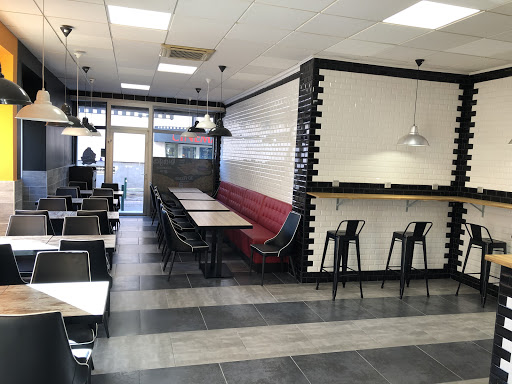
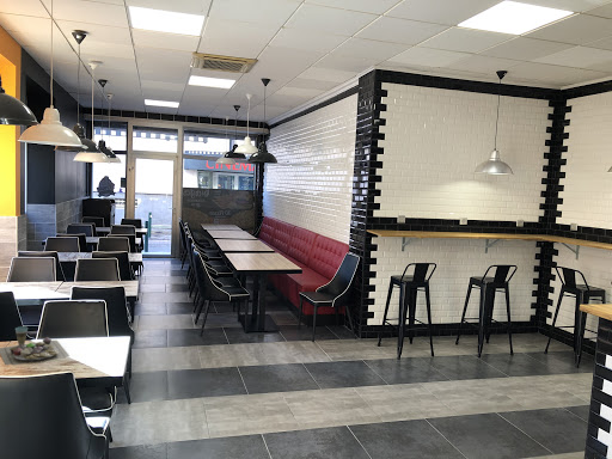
+ food plate (33, 343)
